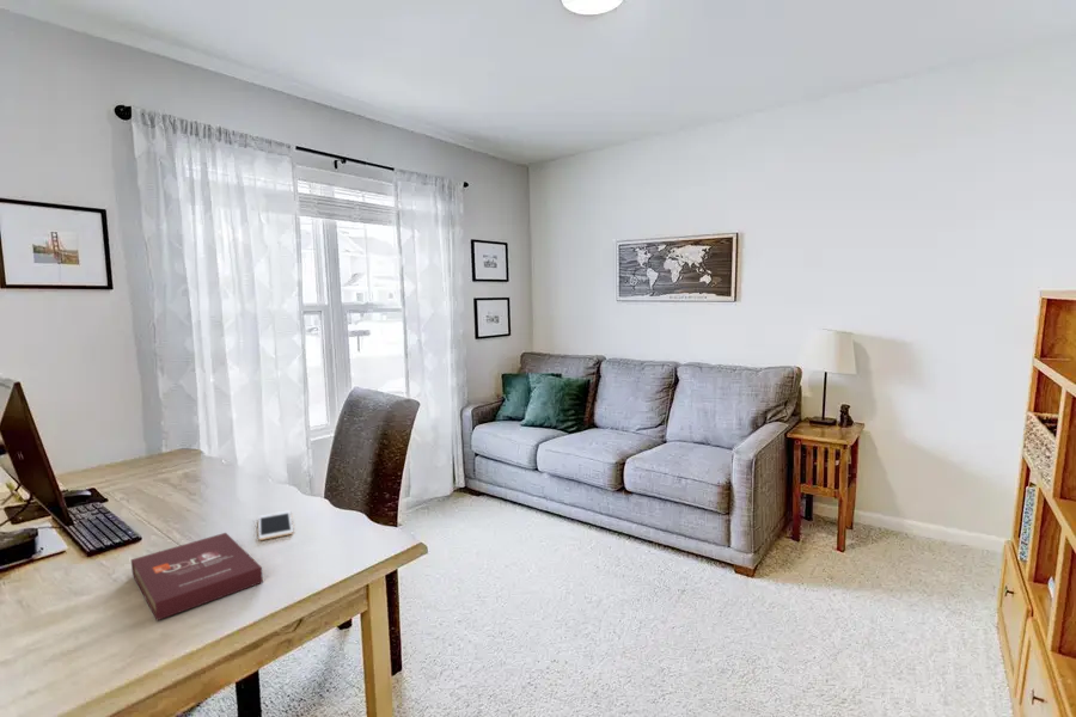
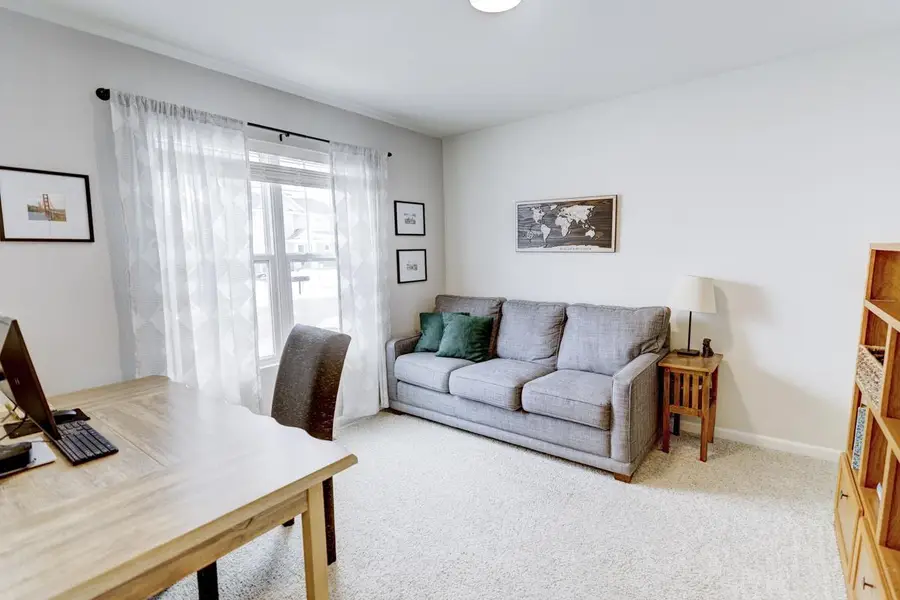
- book (195, 570)
- cell phone (275, 523)
